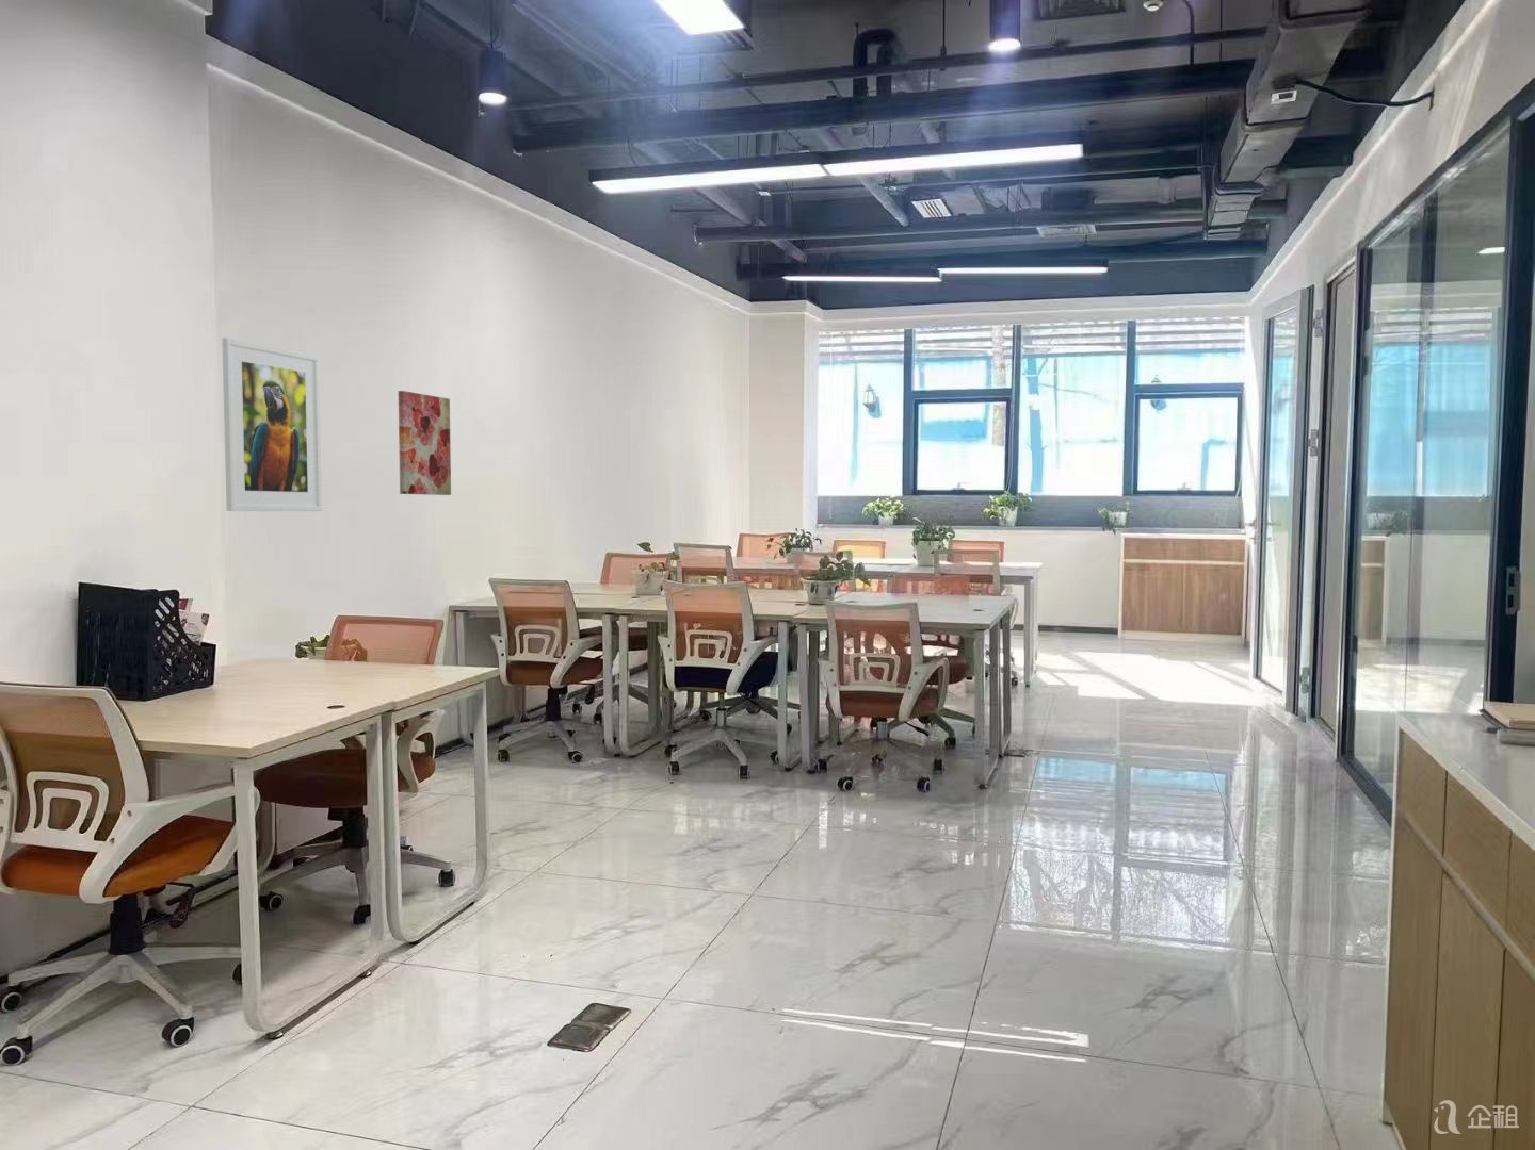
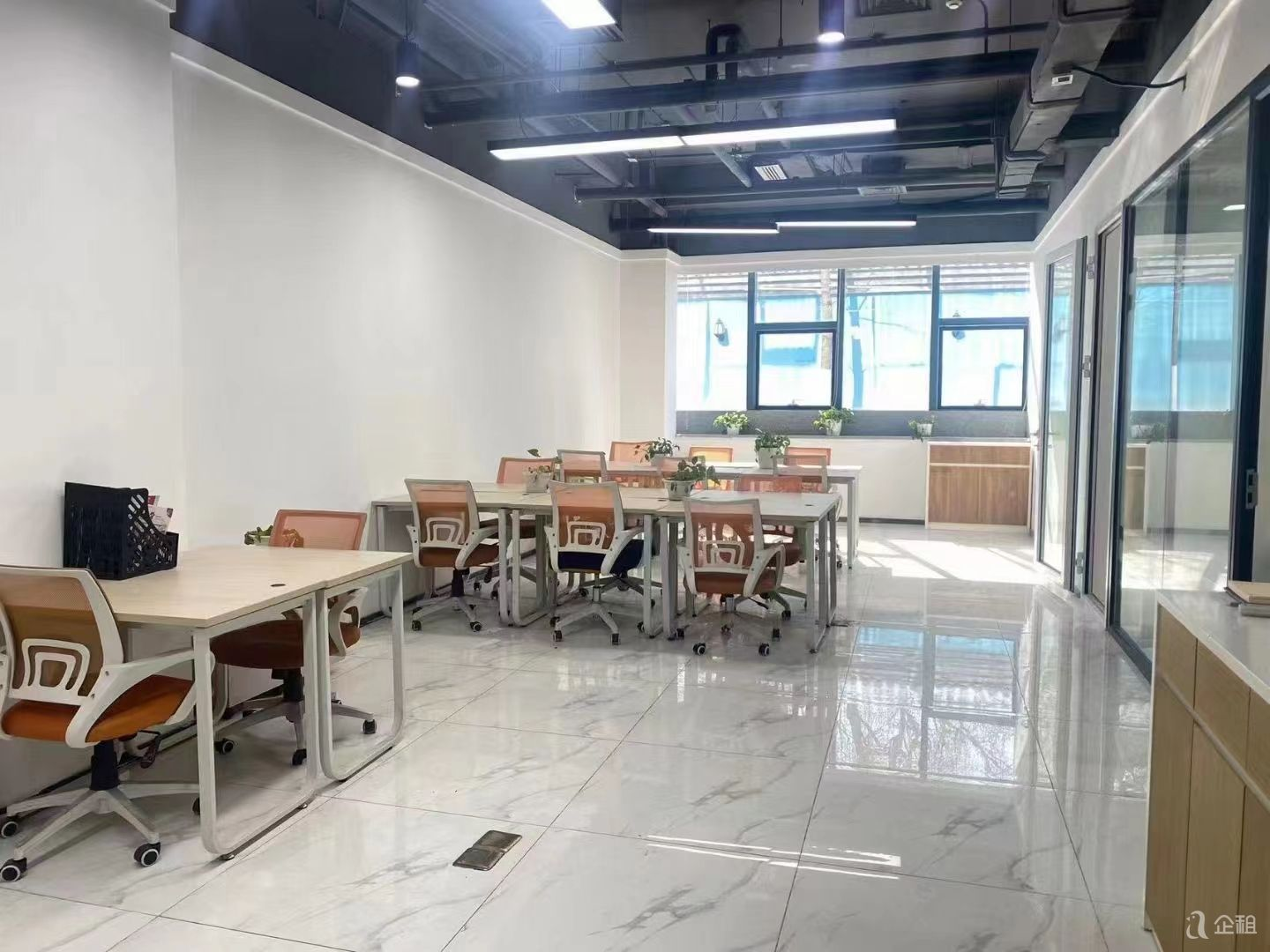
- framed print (274, 429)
- wall art (425, 445)
